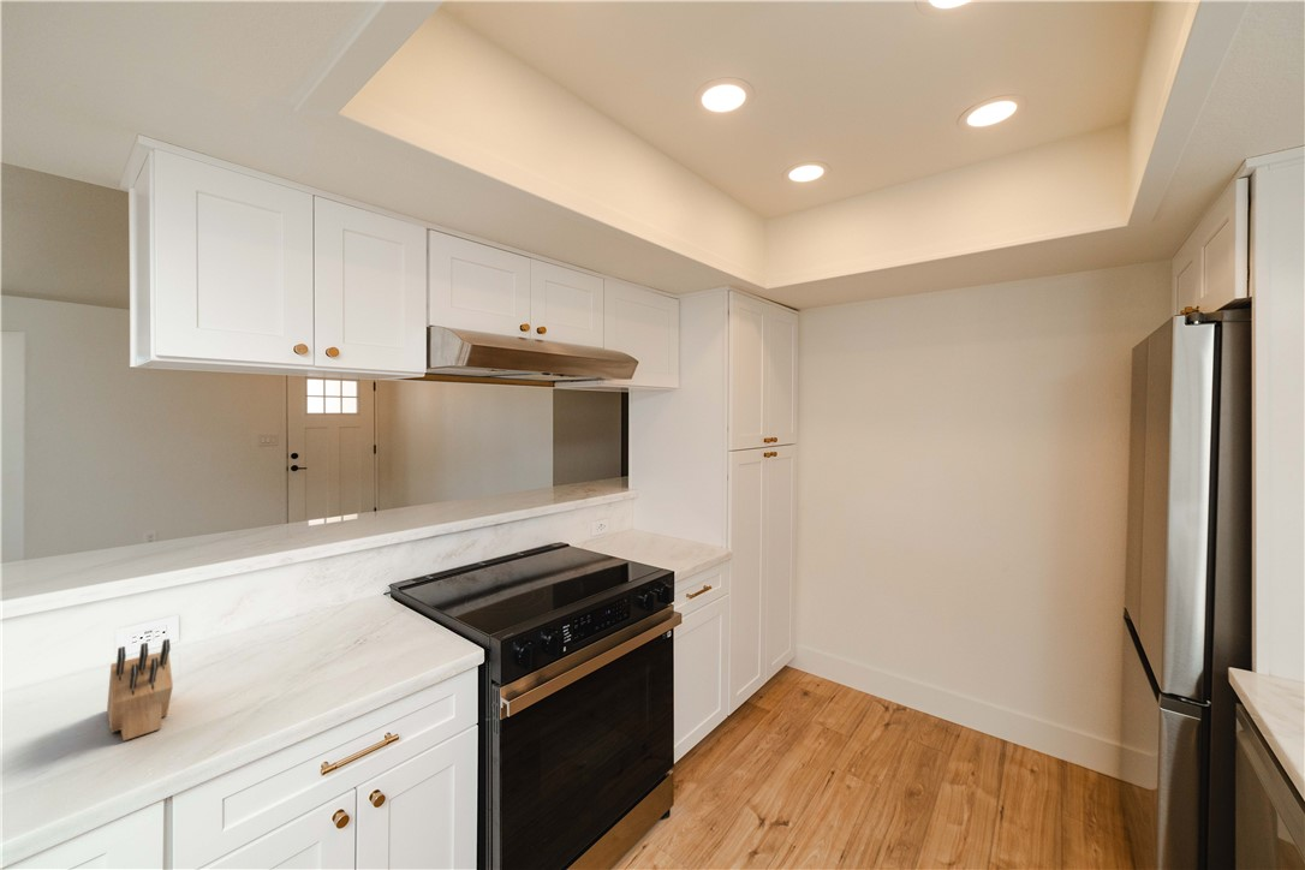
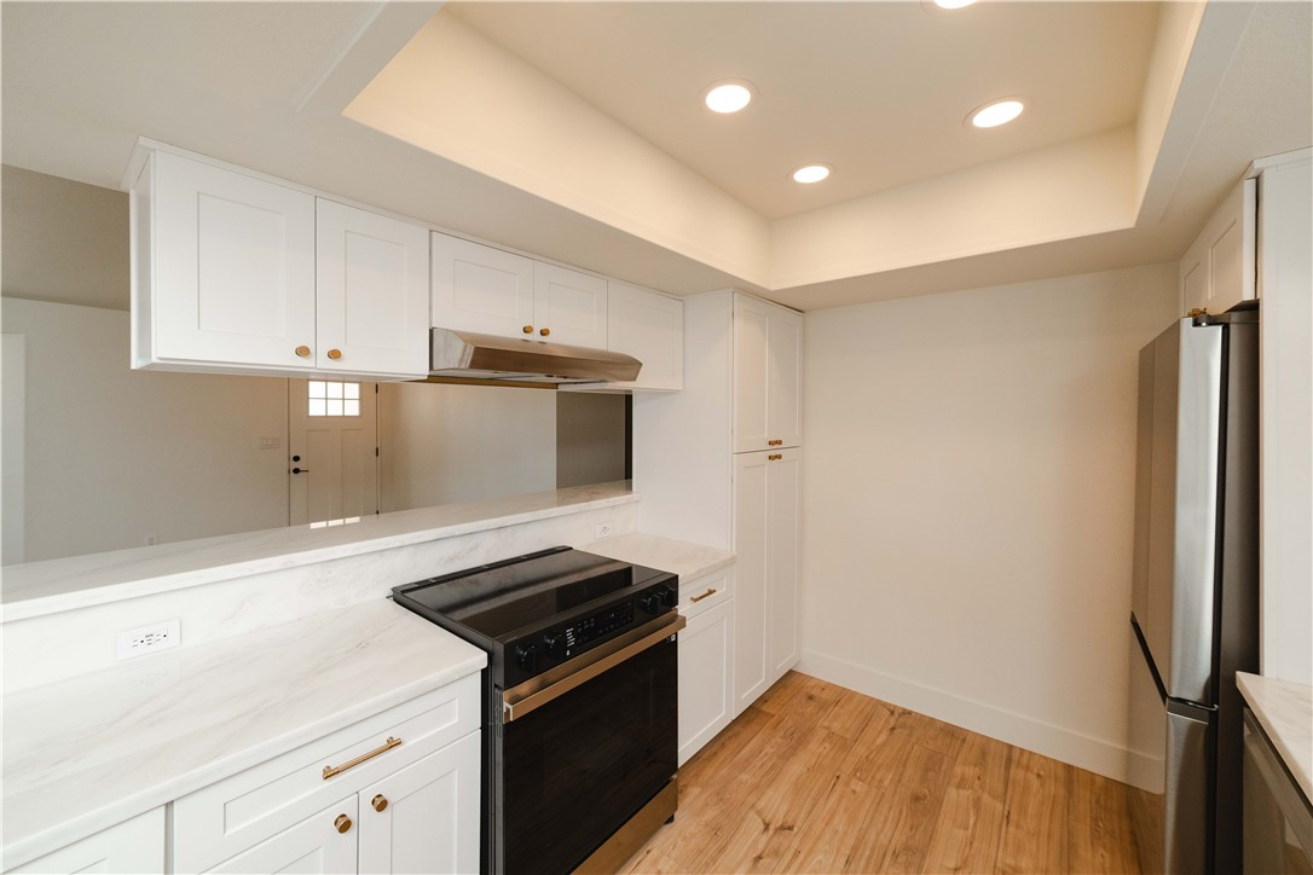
- knife block (139, 677)
